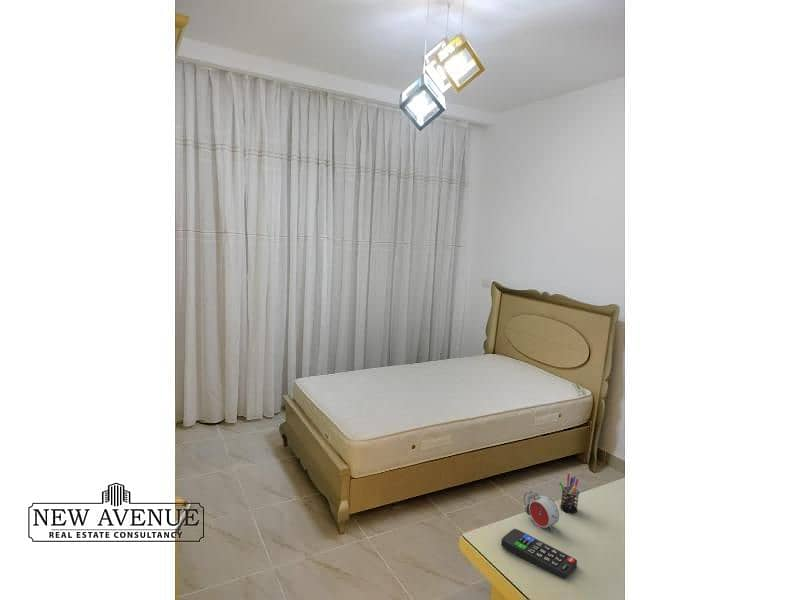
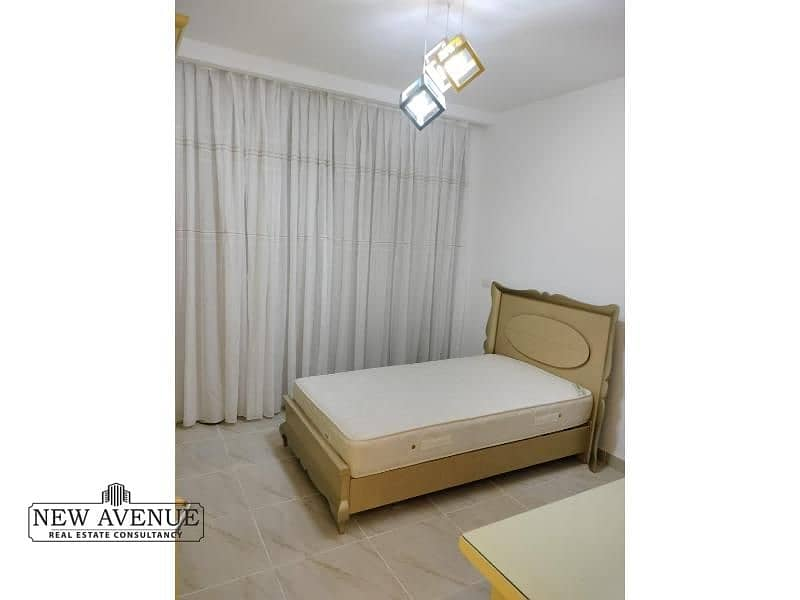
- remote control (538, 552)
- alarm clock (541, 509)
- pen holder (568, 492)
